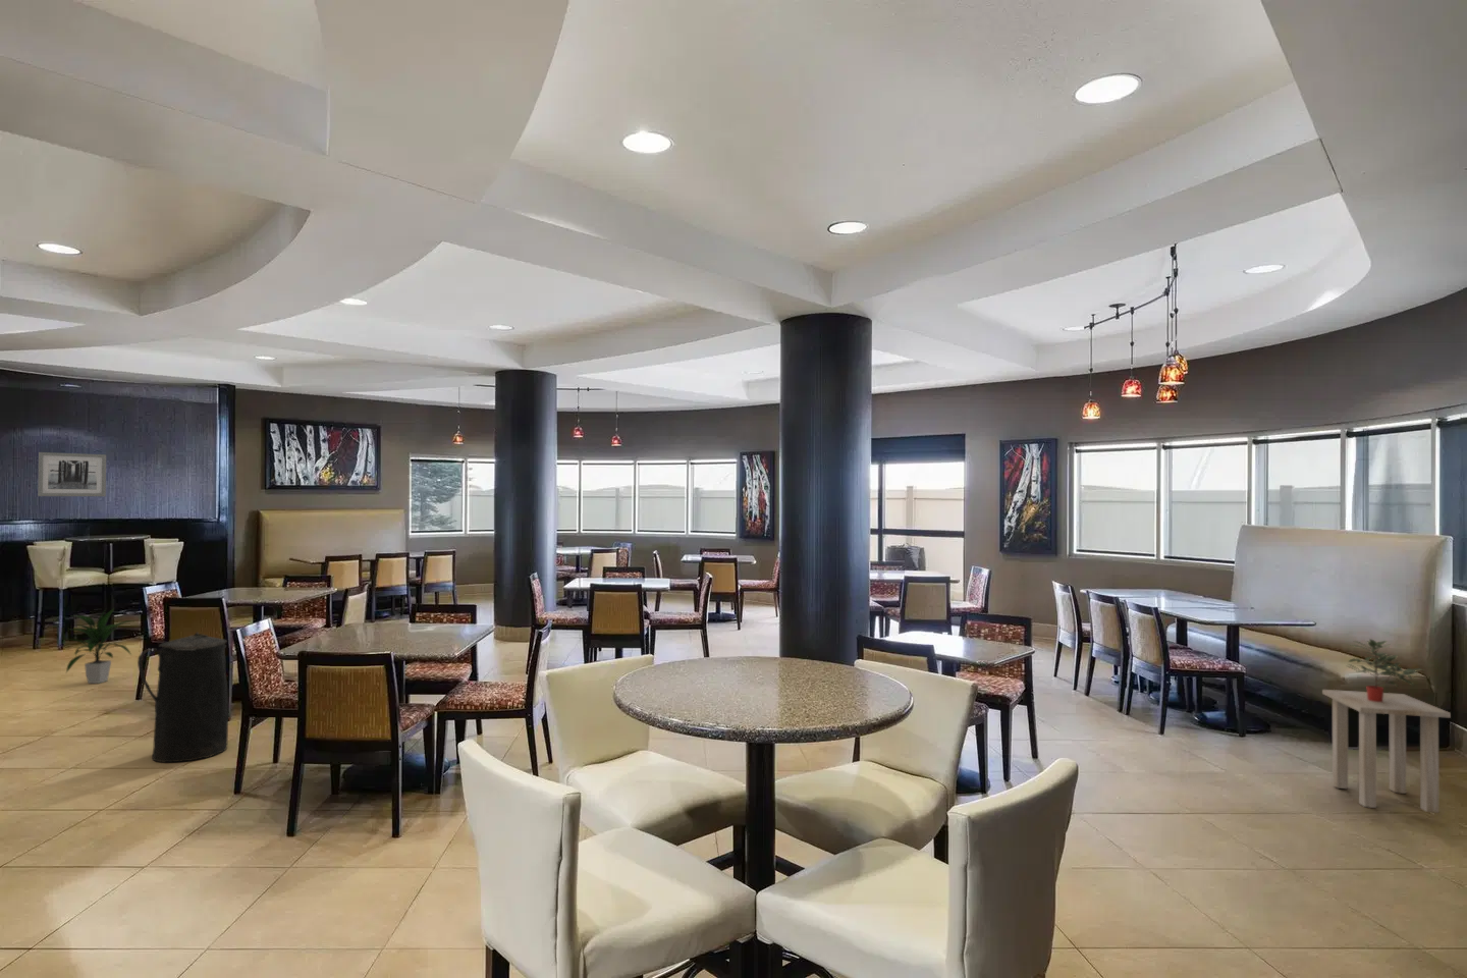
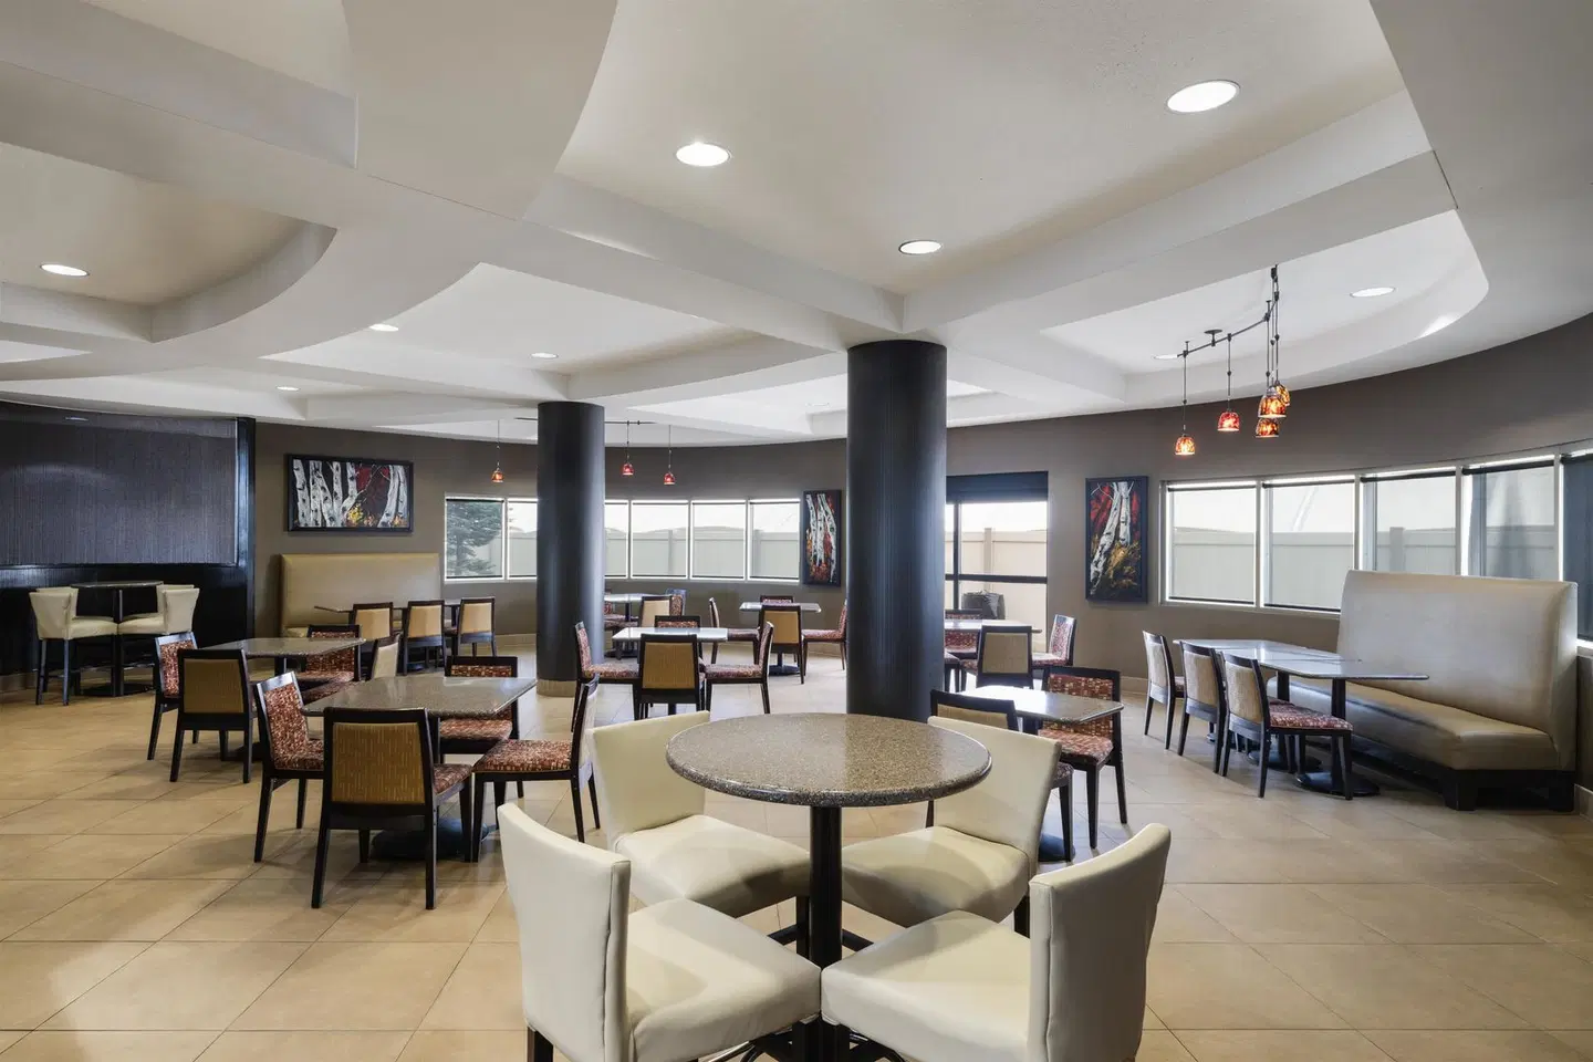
- indoor plant (95, 645)
- potted plant (1385, 670)
- wall art (72, 475)
- side table (1375, 749)
- trash can (187, 694)
